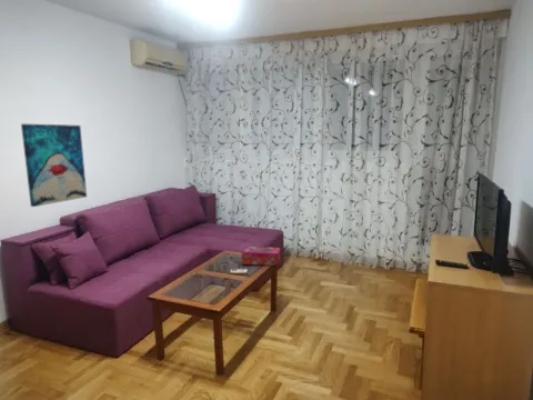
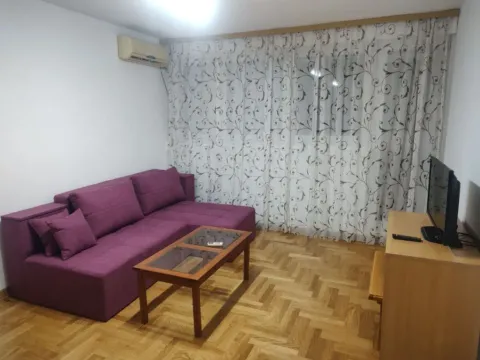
- wall art (57, 163)
- tissue box (261, 256)
